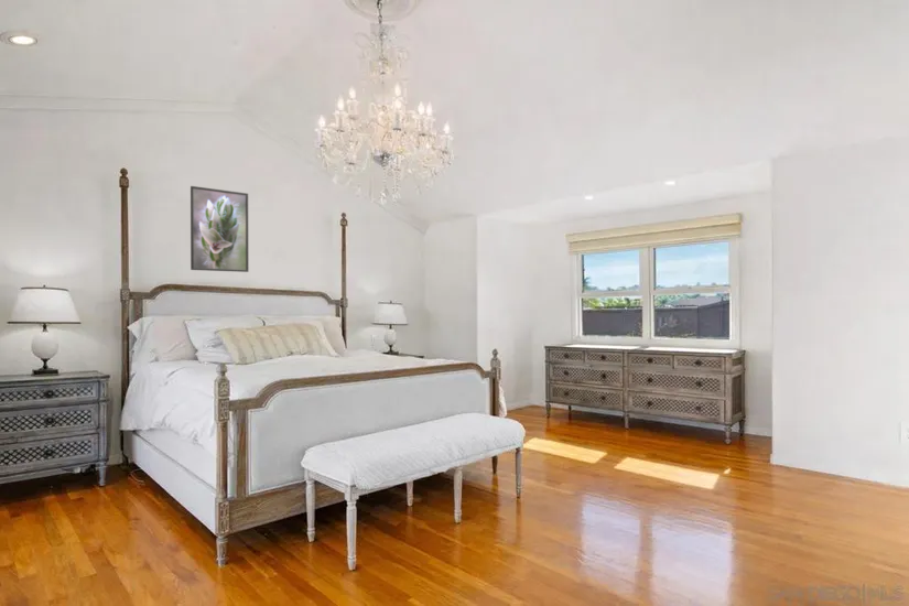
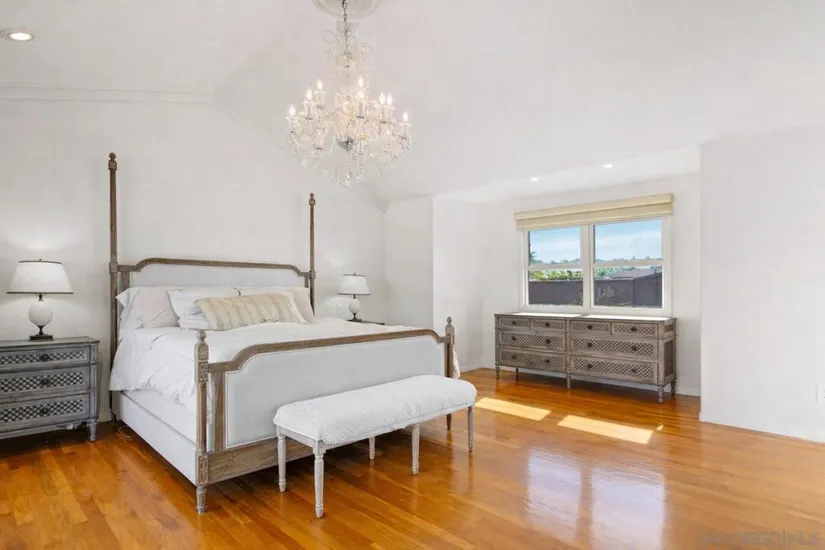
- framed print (220, 230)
